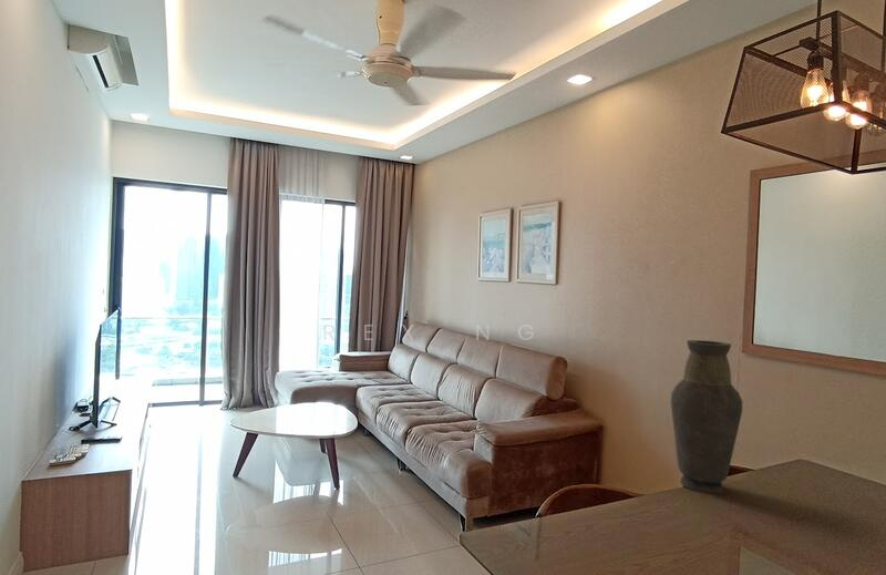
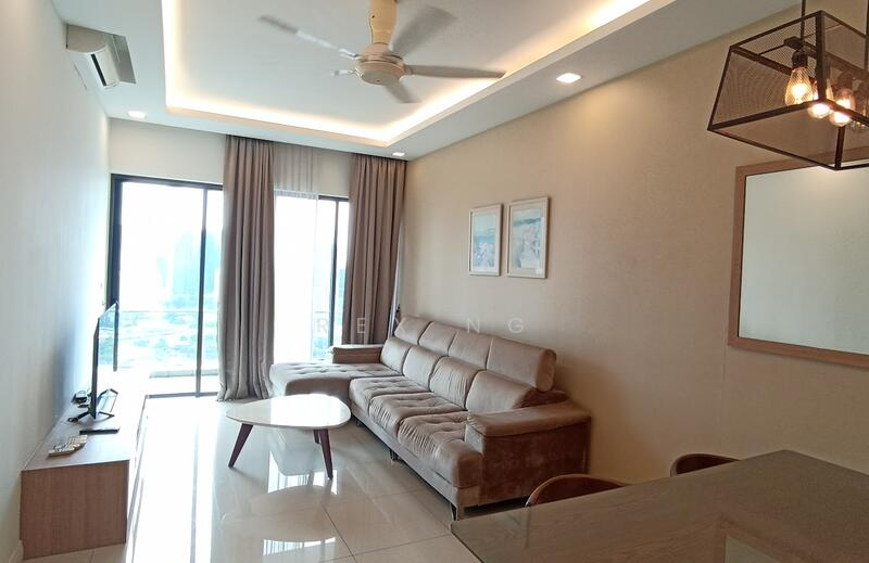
- vase (704, 413)
